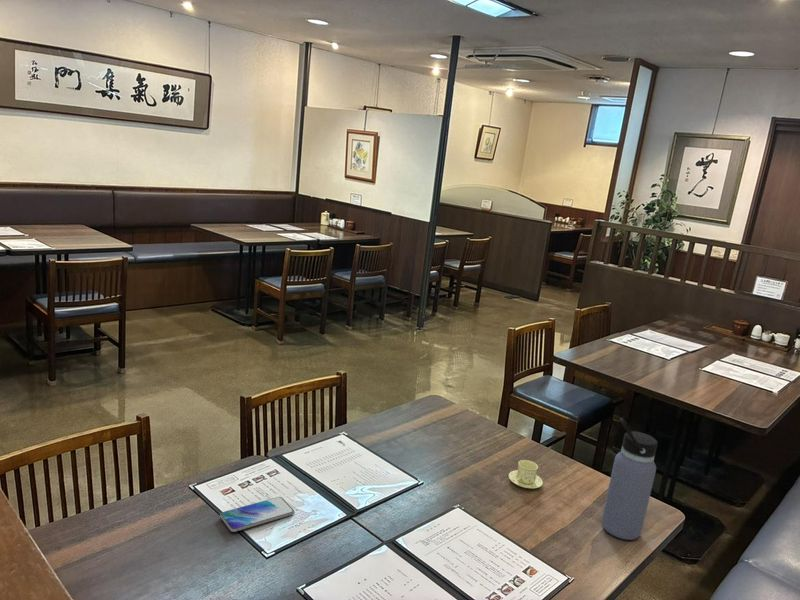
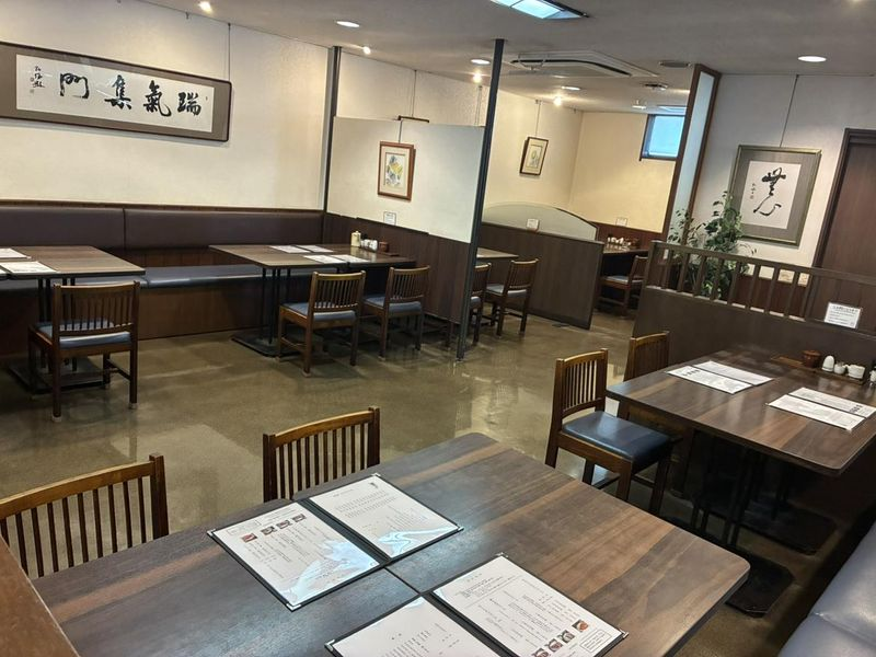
- chinaware (526, 473)
- water bottle (630, 477)
- smartphone (257, 513)
